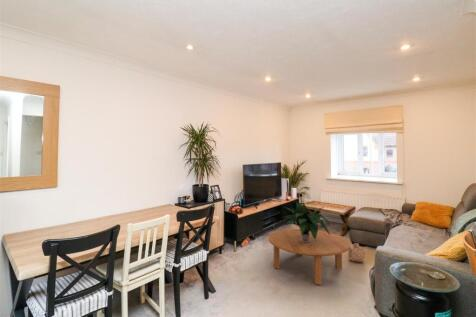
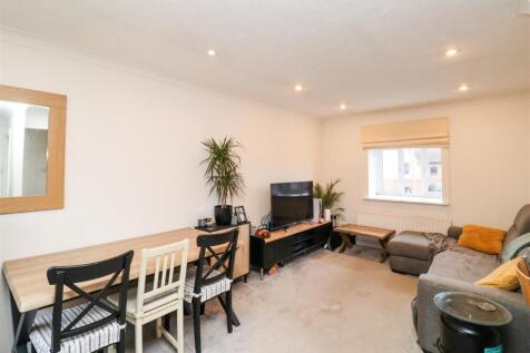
- potted plant (303, 220)
- coffee table (307, 253)
- basket (356, 252)
